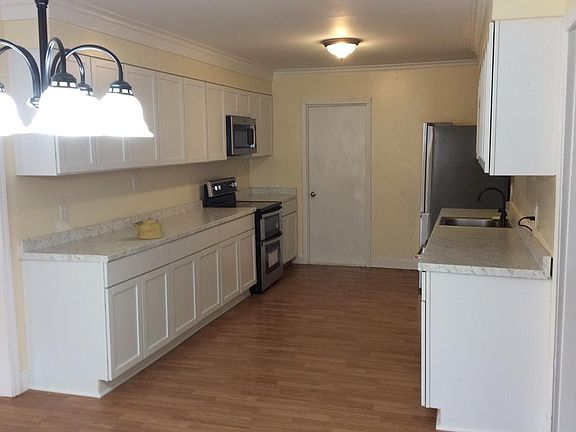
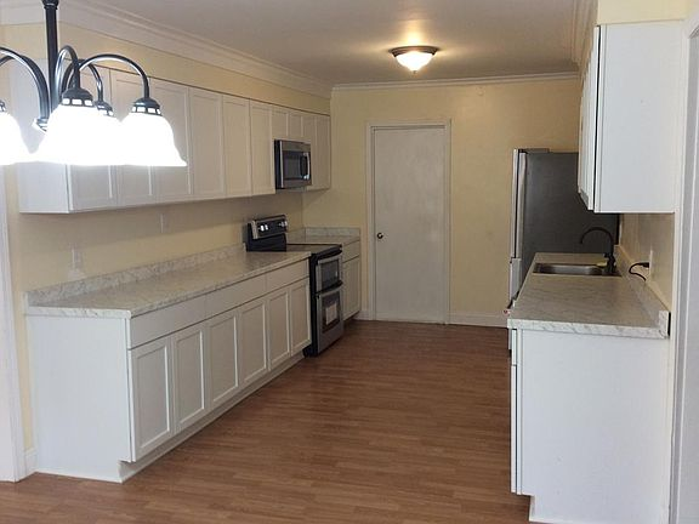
- kettle (147, 227)
